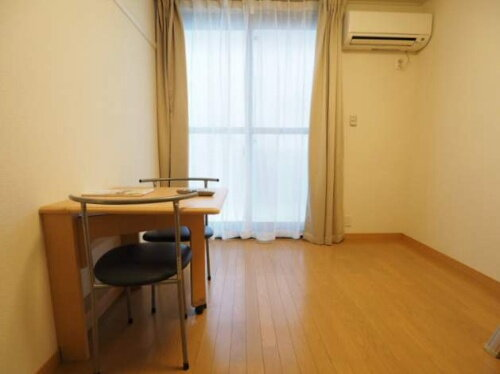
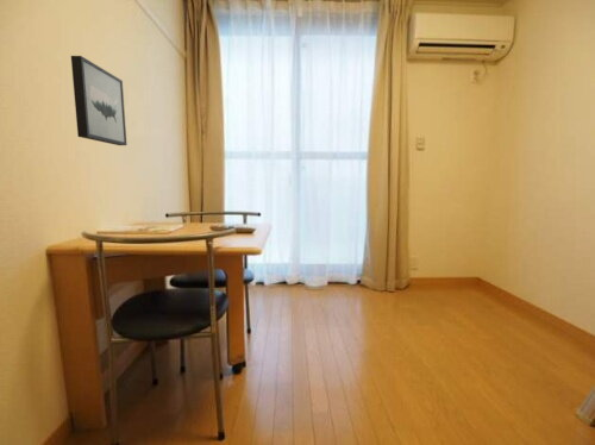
+ wall art (101, 106)
